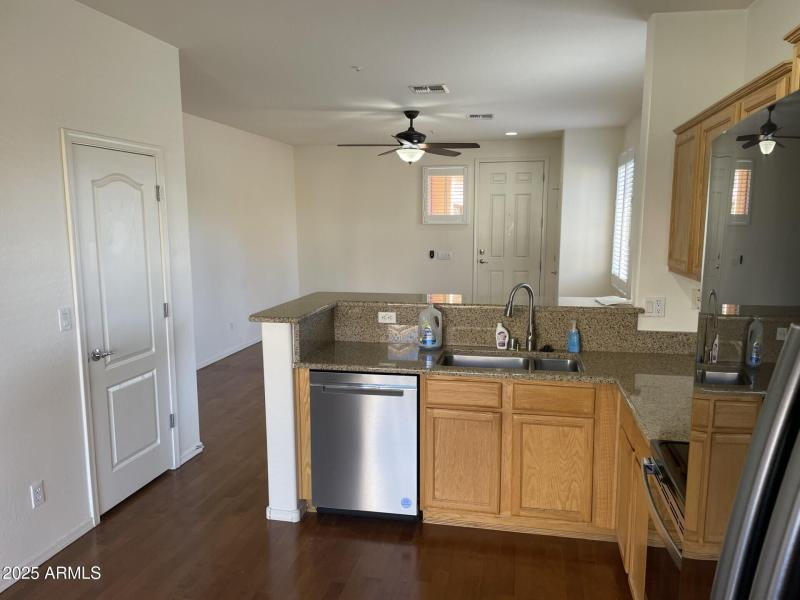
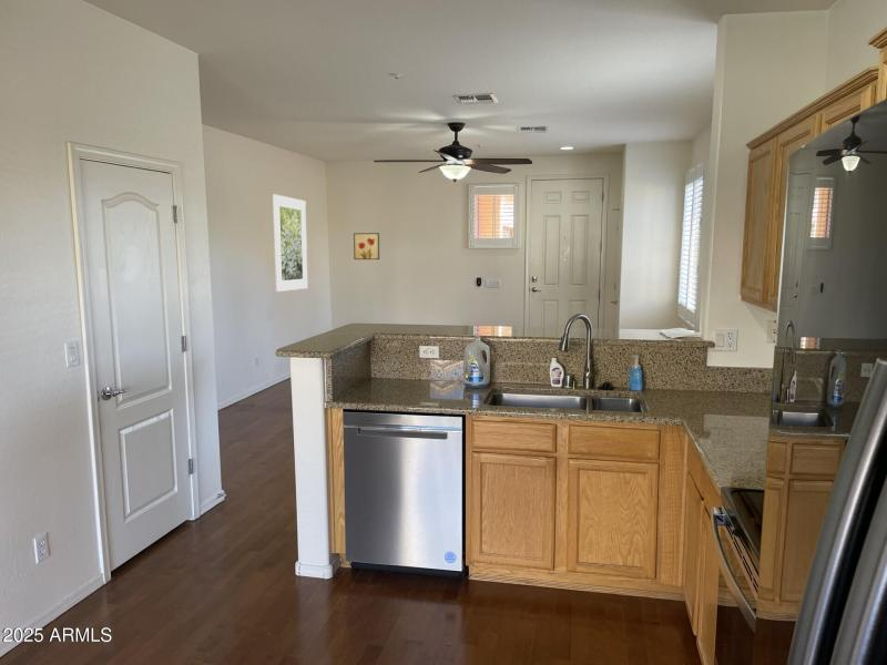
+ wall art (366, 246)
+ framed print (290, 244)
